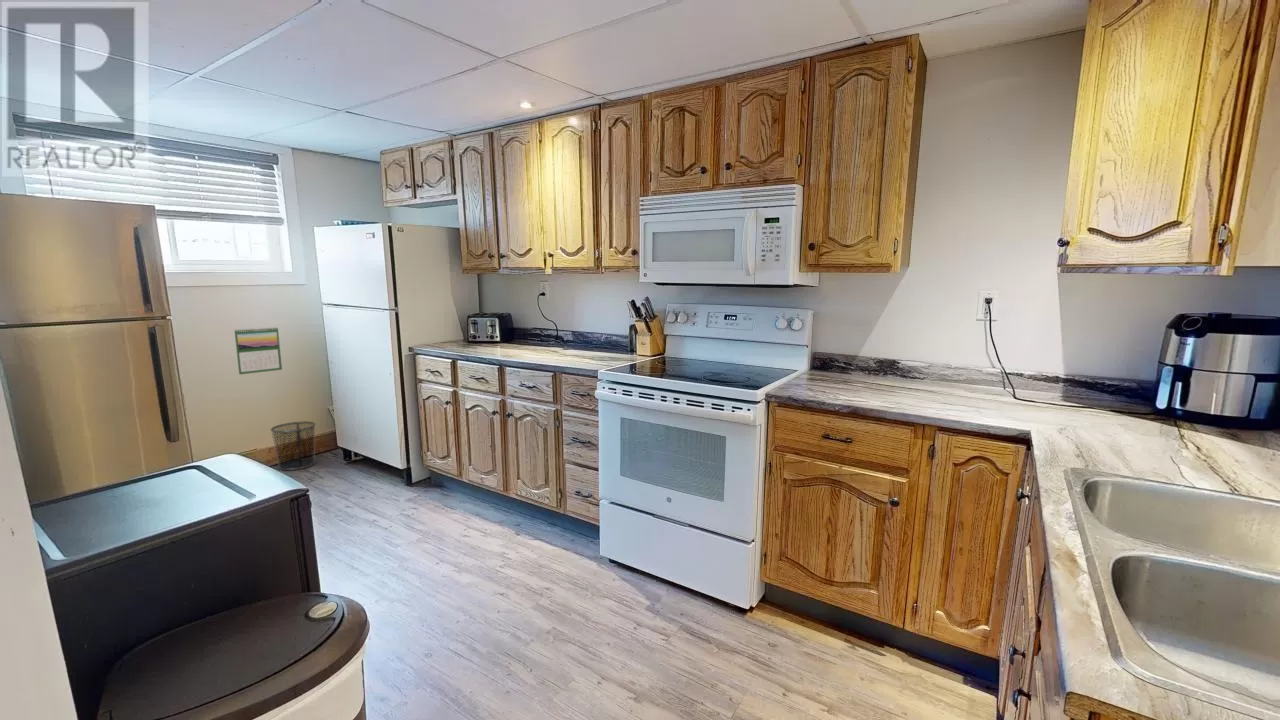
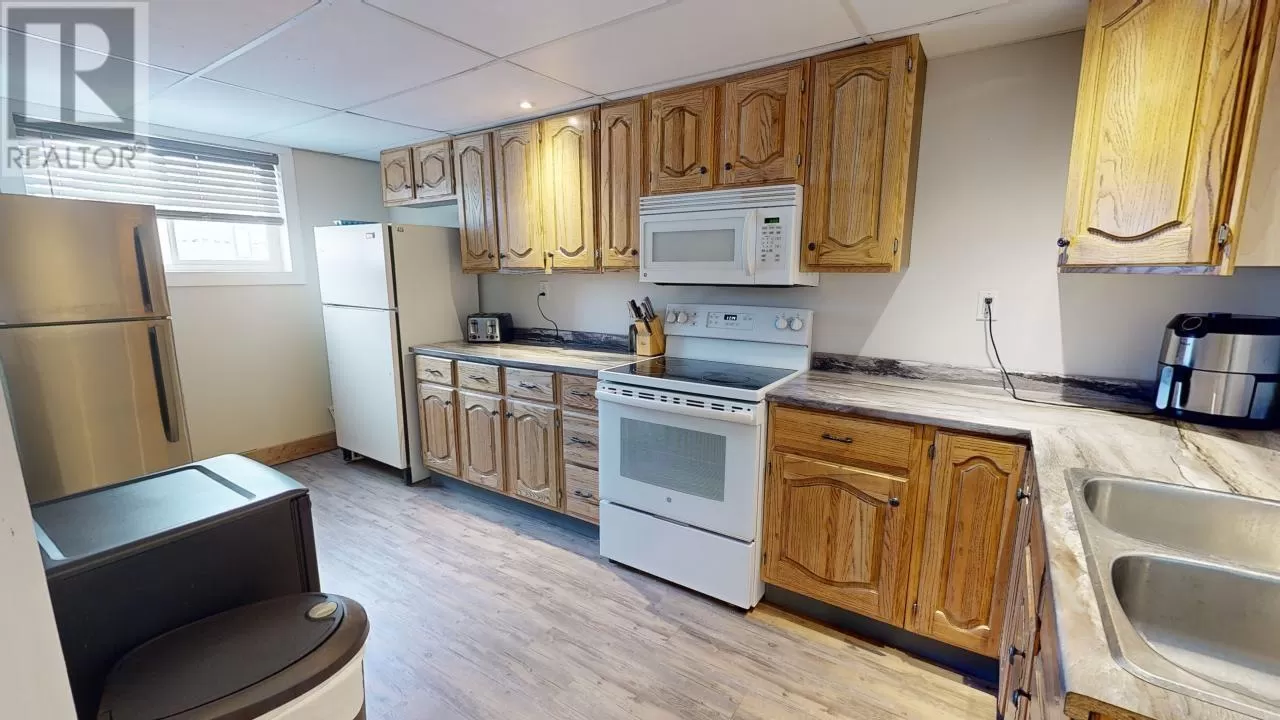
- waste bin (295, 445)
- calendar (258, 349)
